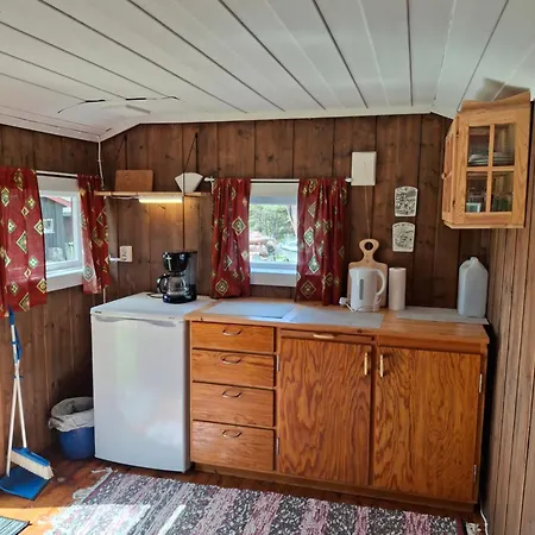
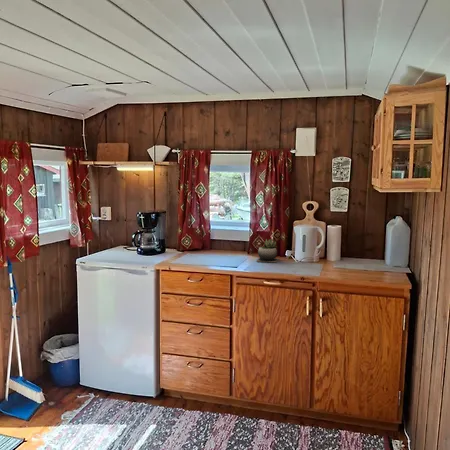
+ succulent plant (267, 249)
